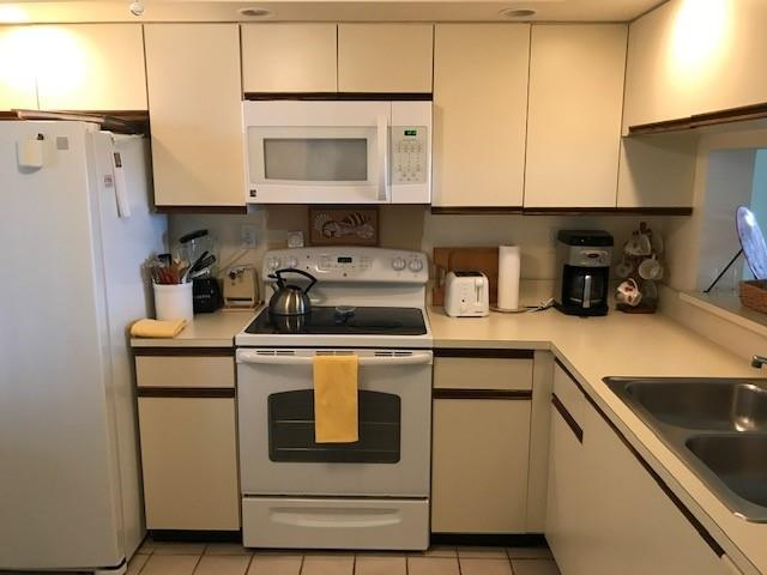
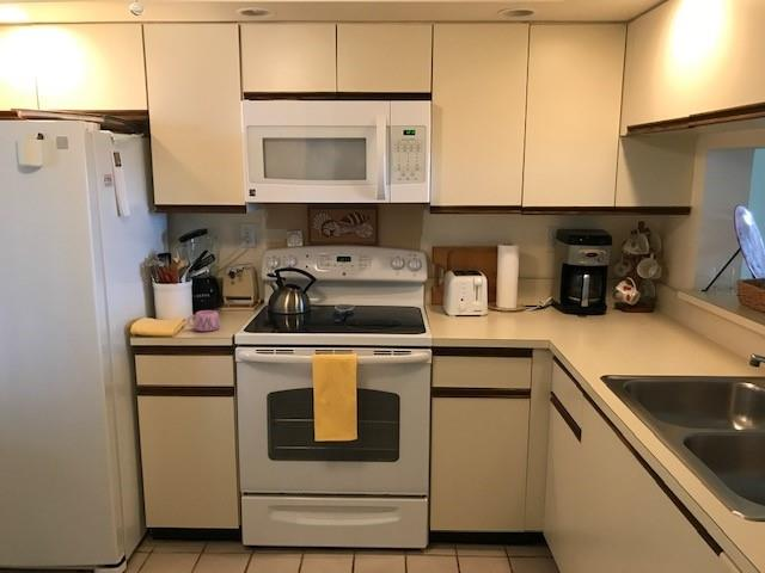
+ mug (203, 320)
